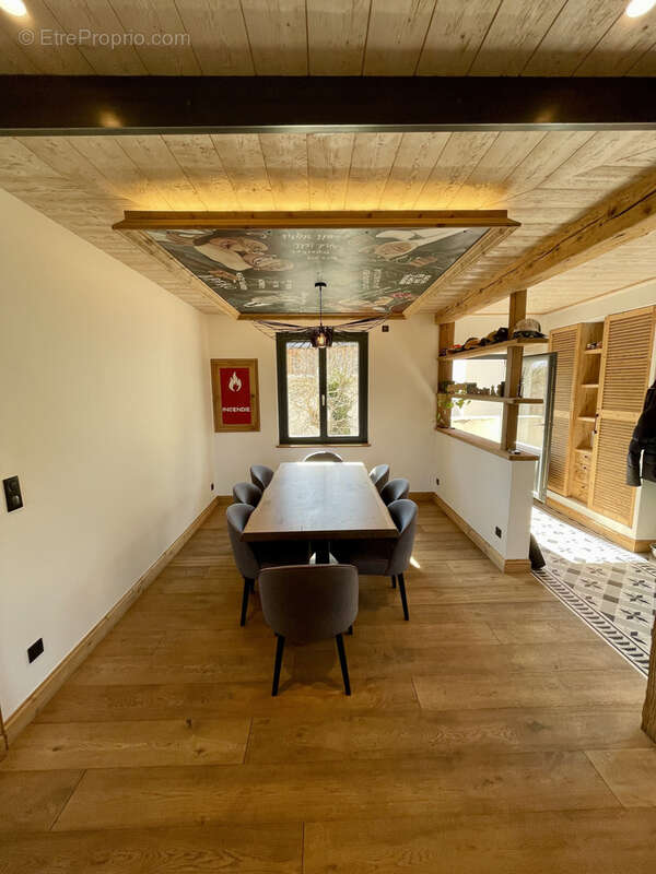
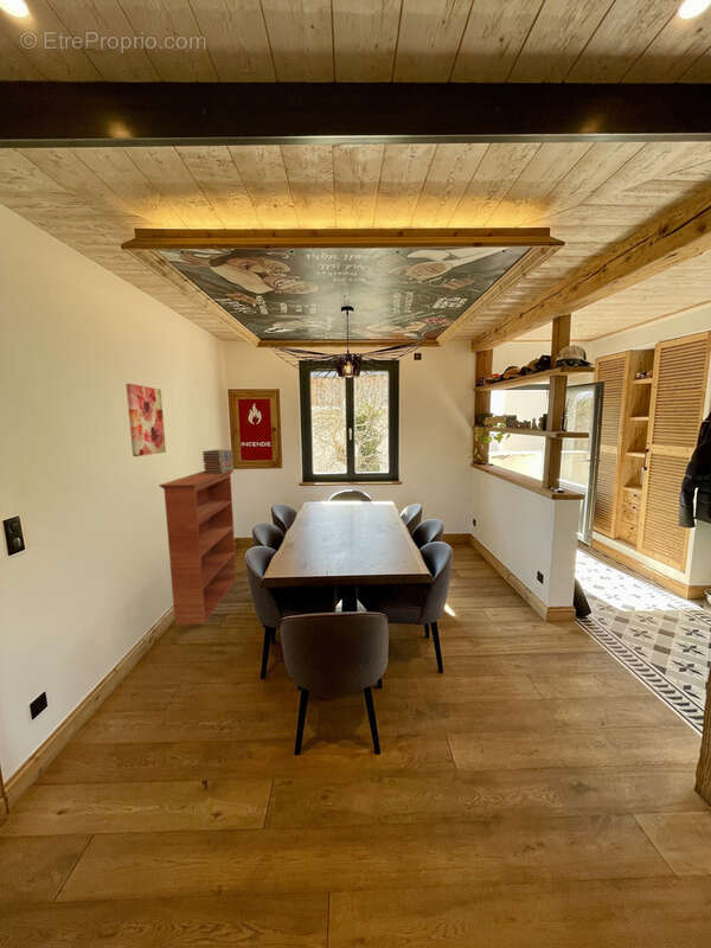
+ book stack (217, 461)
+ bookcase (205, 539)
+ wall art (147, 421)
